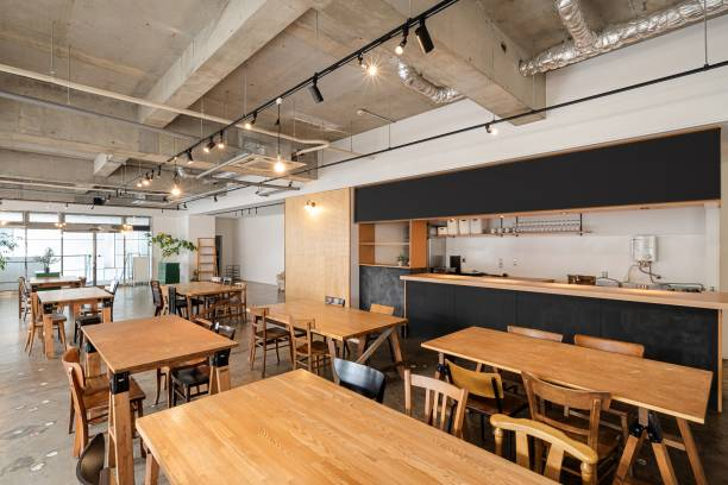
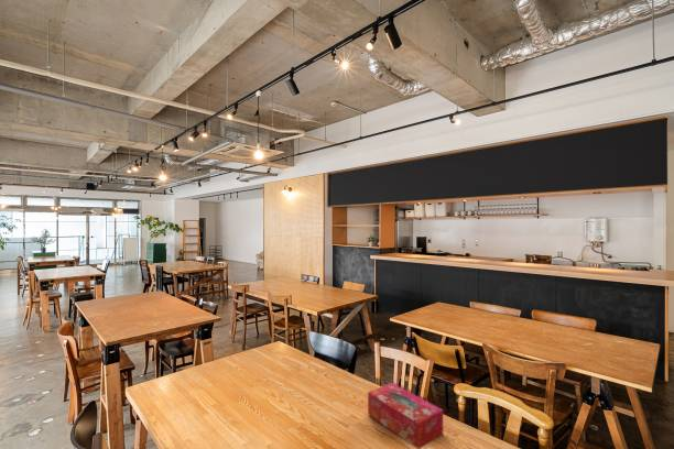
+ tissue box (403, 412)
